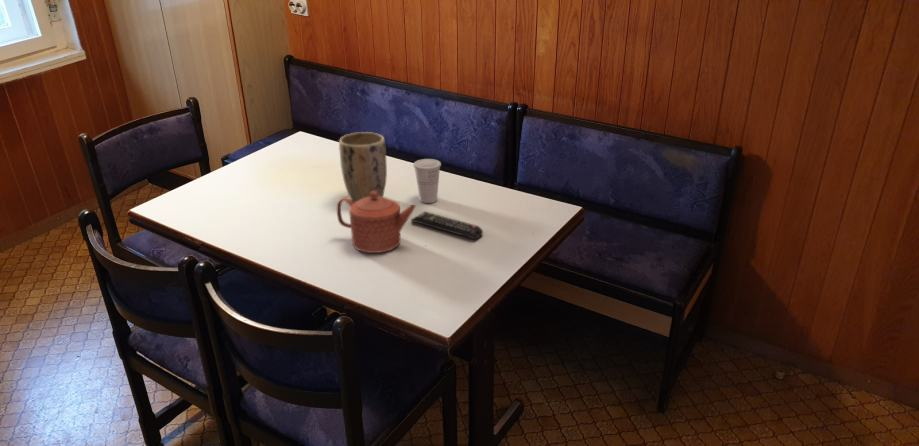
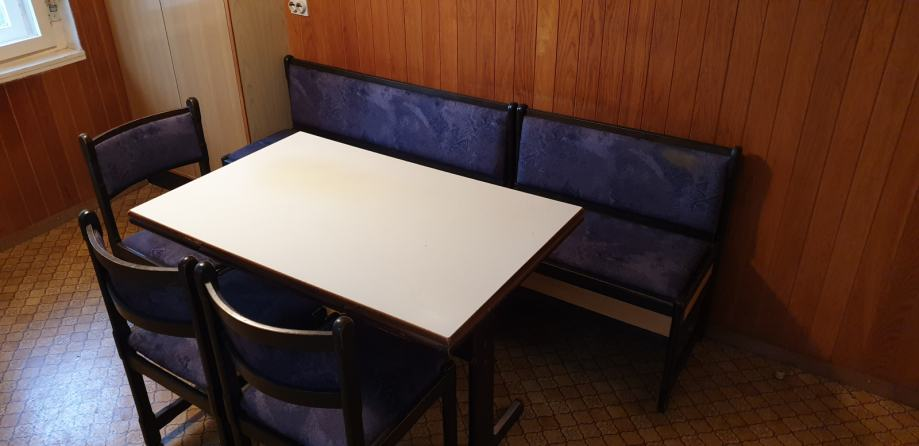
- plant pot (364, 170)
- teapot (375, 217)
- cup (427, 181)
- remote control (446, 225)
